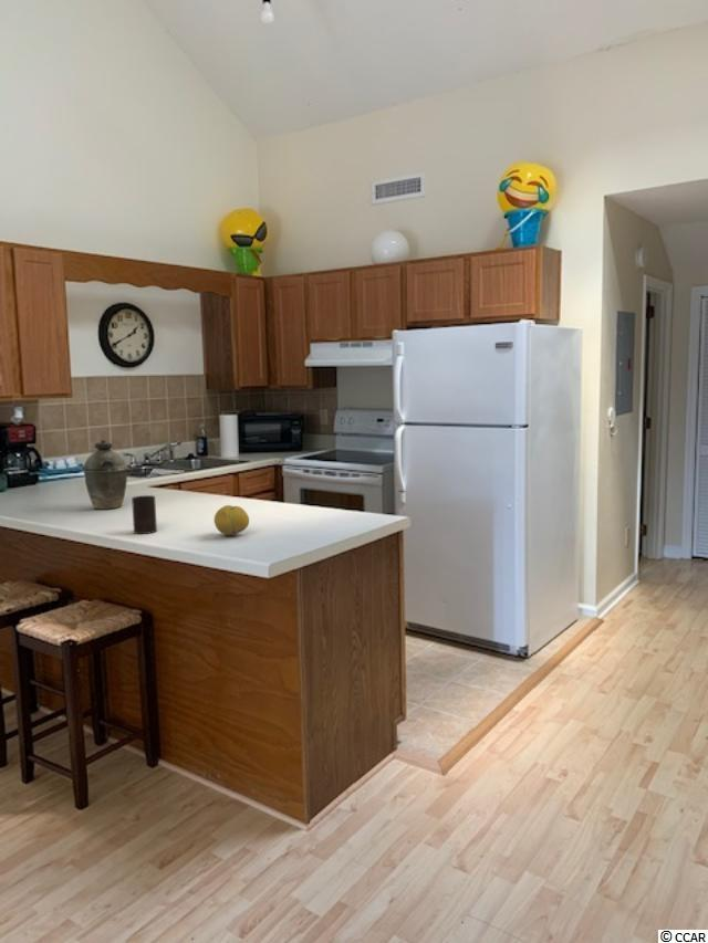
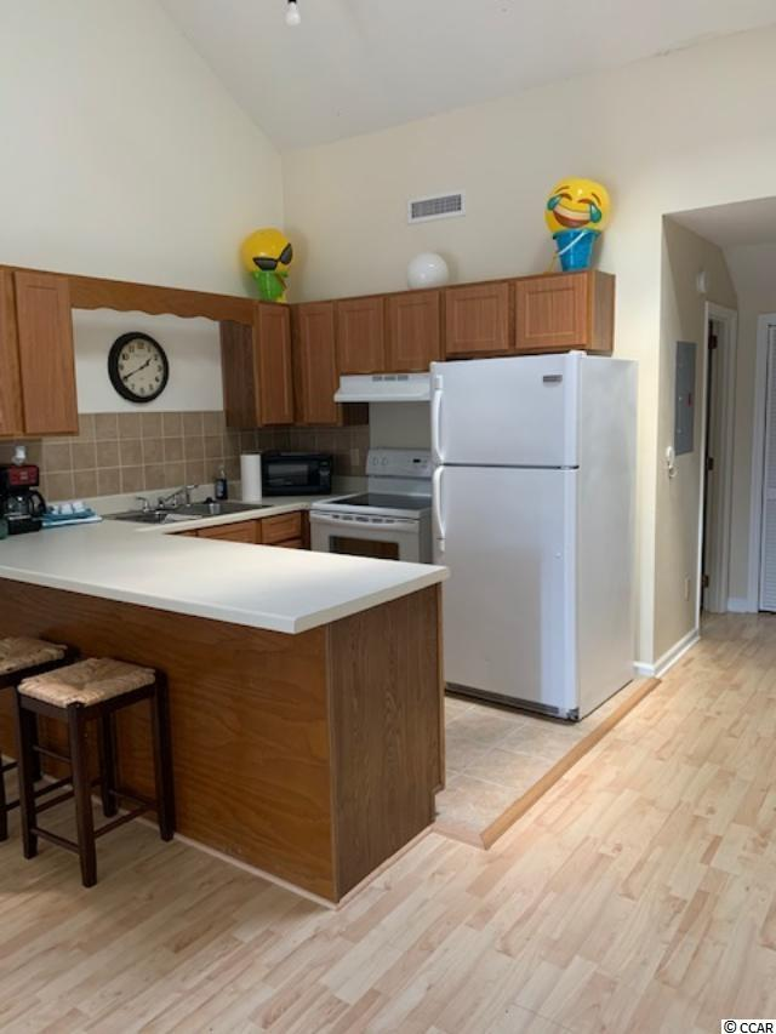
- cup (144, 514)
- kettle (105, 473)
- fruit (230, 520)
